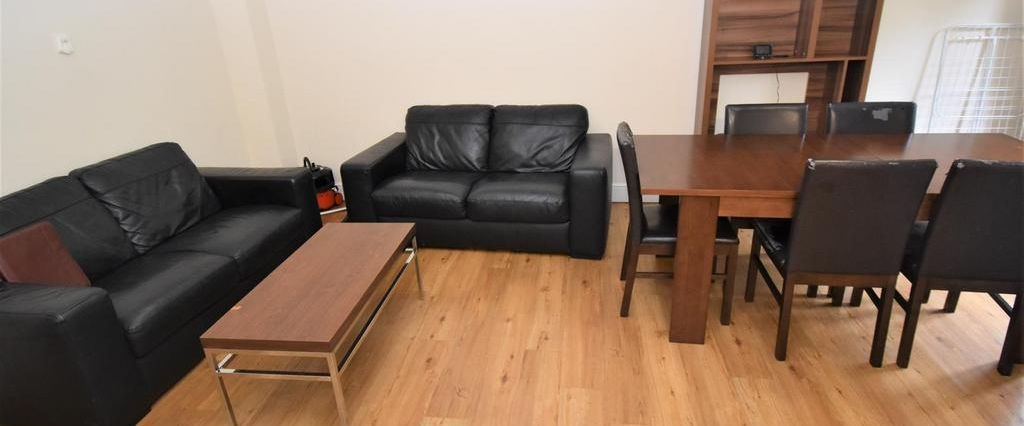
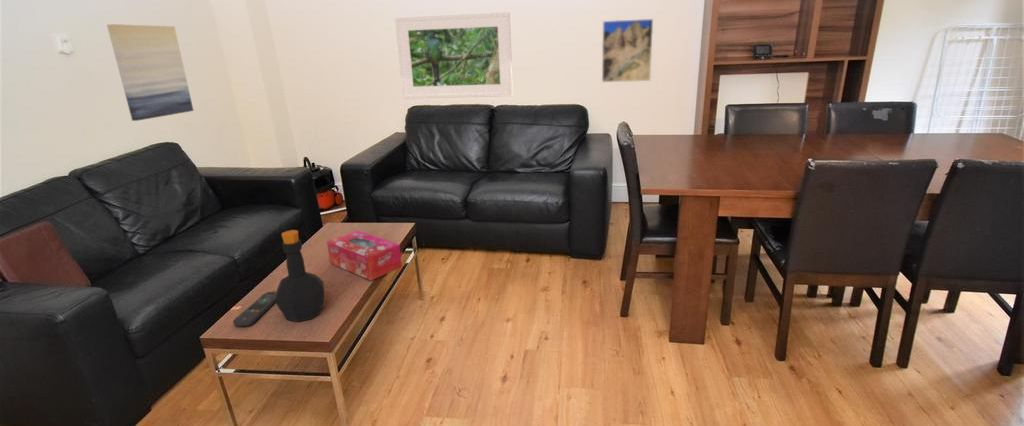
+ tissue box (363, 254)
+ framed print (626, 51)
+ remote control (258, 307)
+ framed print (454, 57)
+ bottle (297, 273)
+ wall art (154, 71)
